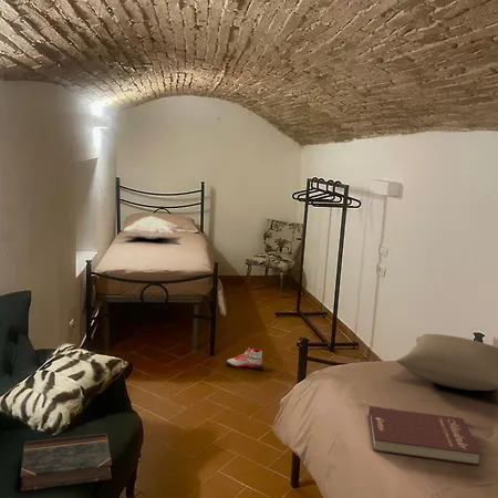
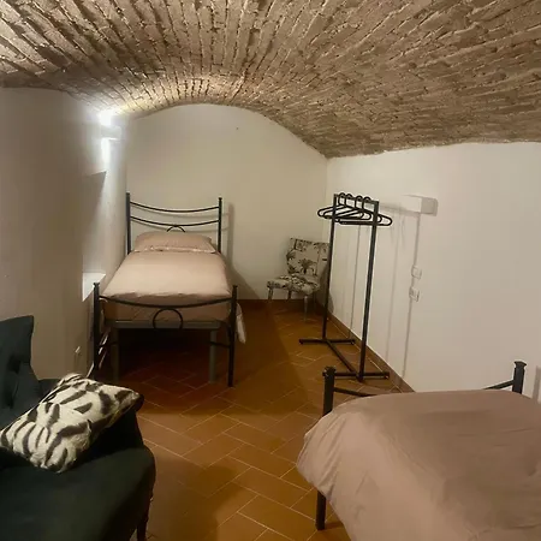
- book (419, 433)
- sneaker (245, 356)
- book (66, 458)
- decorative pillow (151, 228)
- pillow (456, 360)
